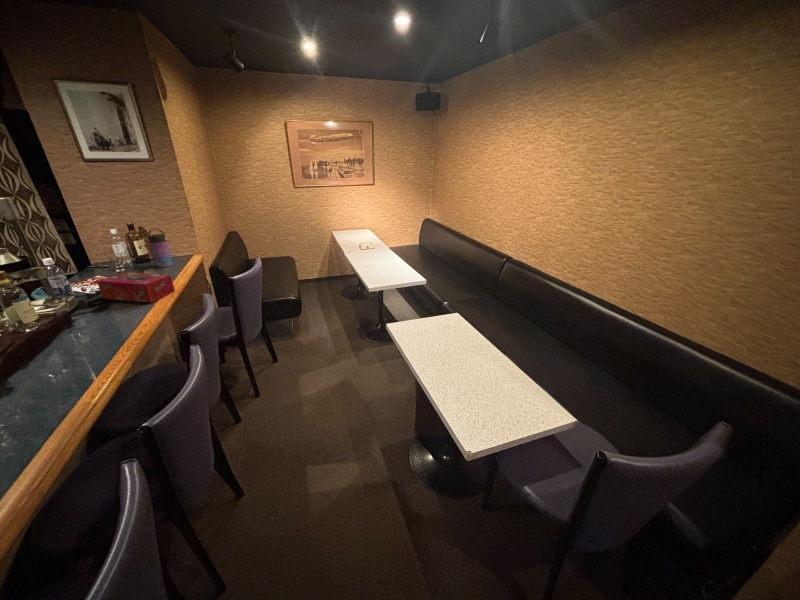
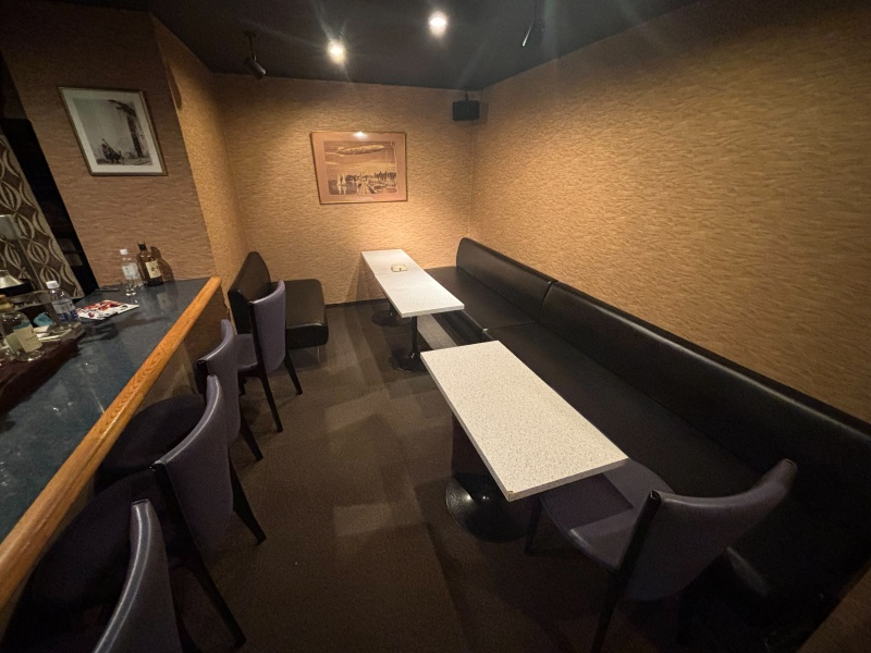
- water bottle (160, 247)
- tissue box (137, 286)
